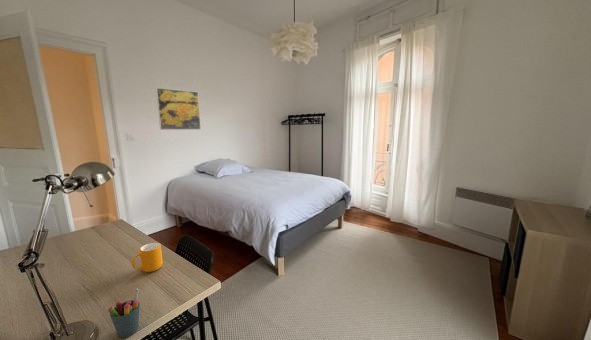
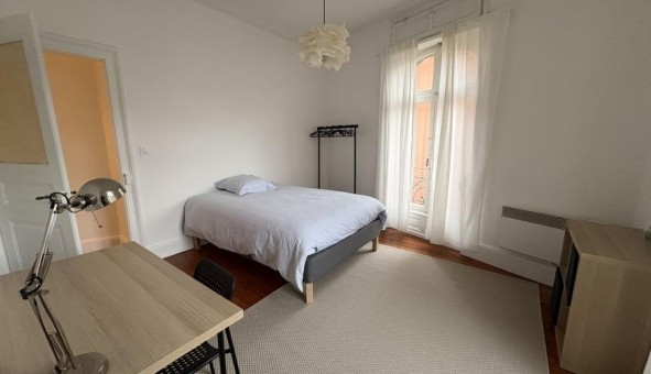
- mug (147, 259)
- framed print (179, 110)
- pen holder (125, 313)
